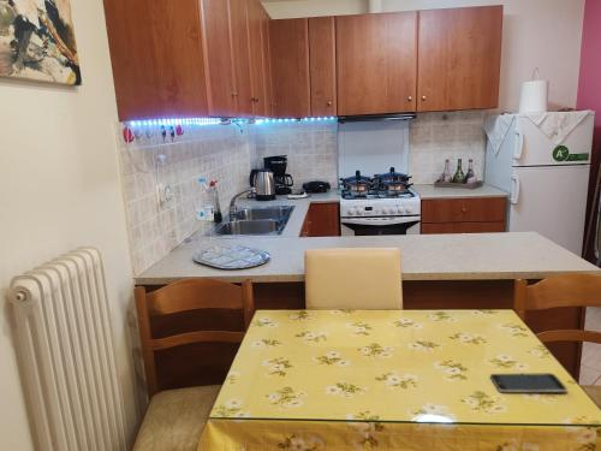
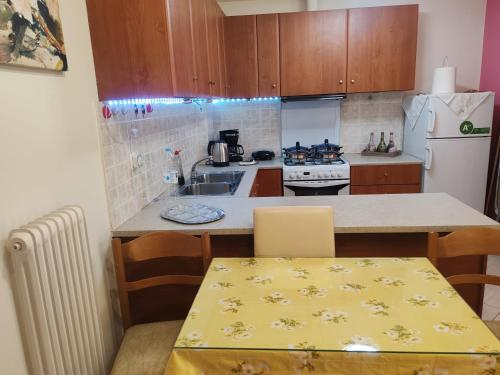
- smartphone (526, 381)
